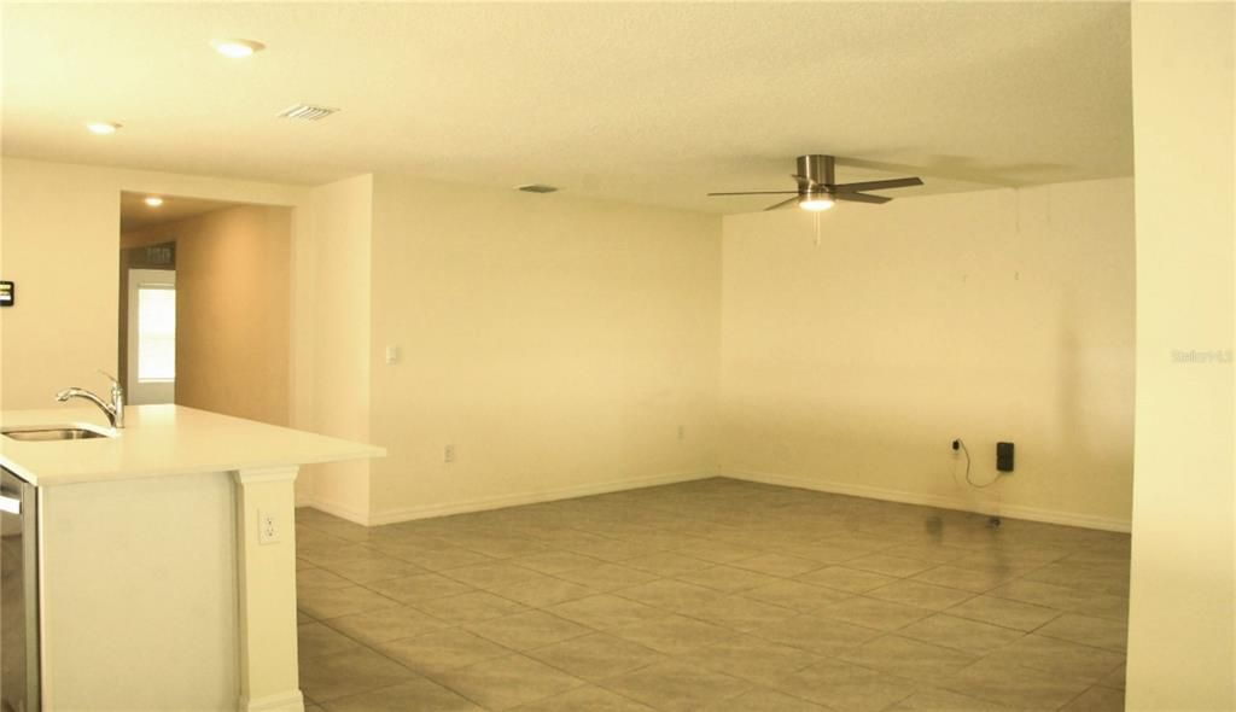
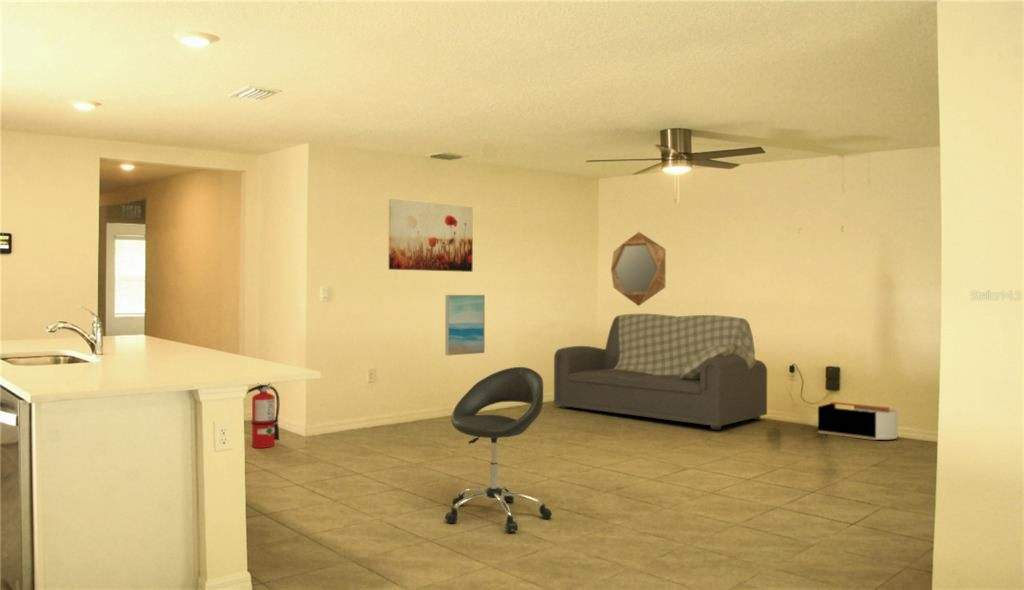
+ home mirror (636, 268)
+ sofa (658, 363)
+ storage bin (860, 420)
+ fire extinguisher (264, 413)
+ wall art (465, 324)
+ wall art (432, 237)
+ chair (493, 442)
